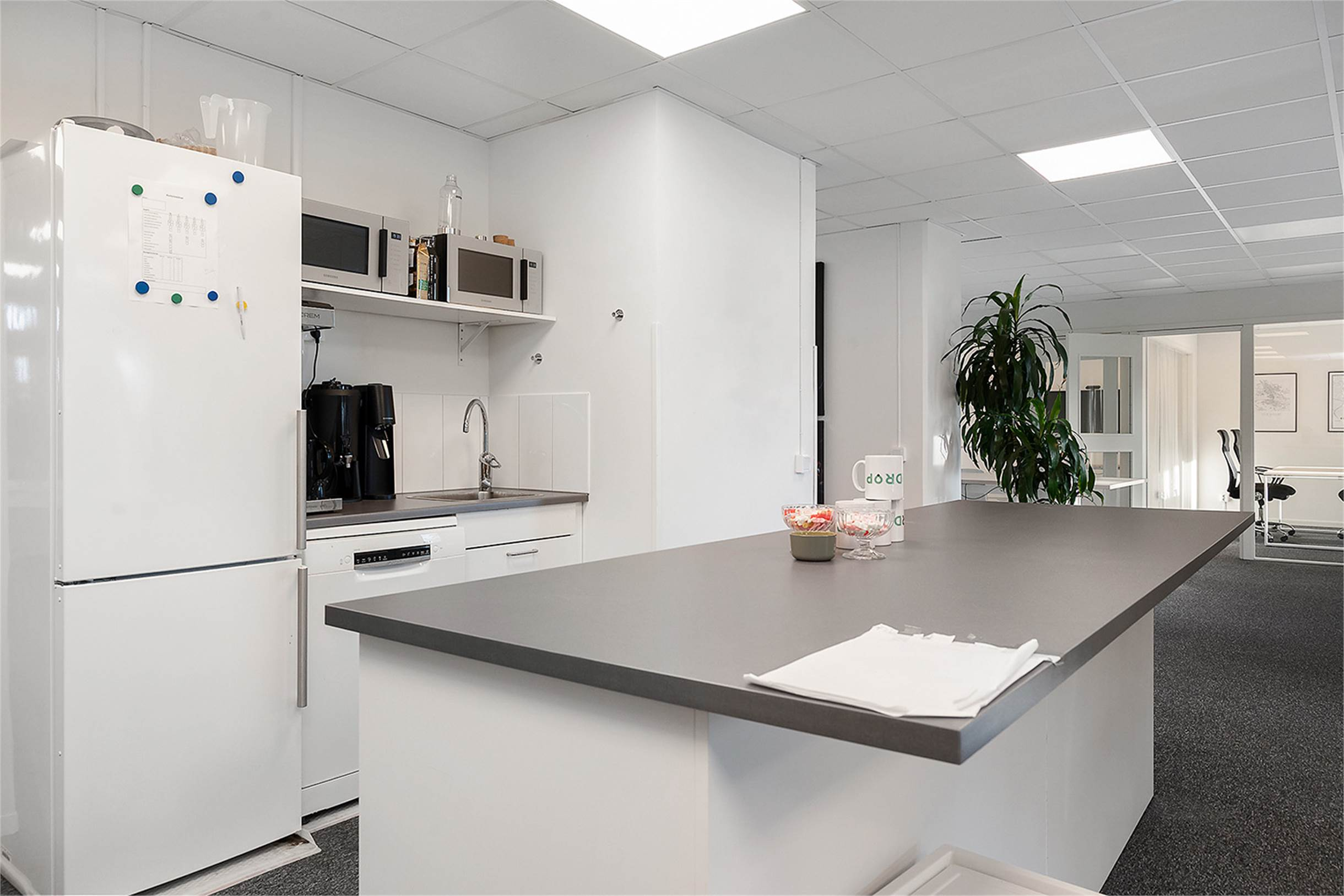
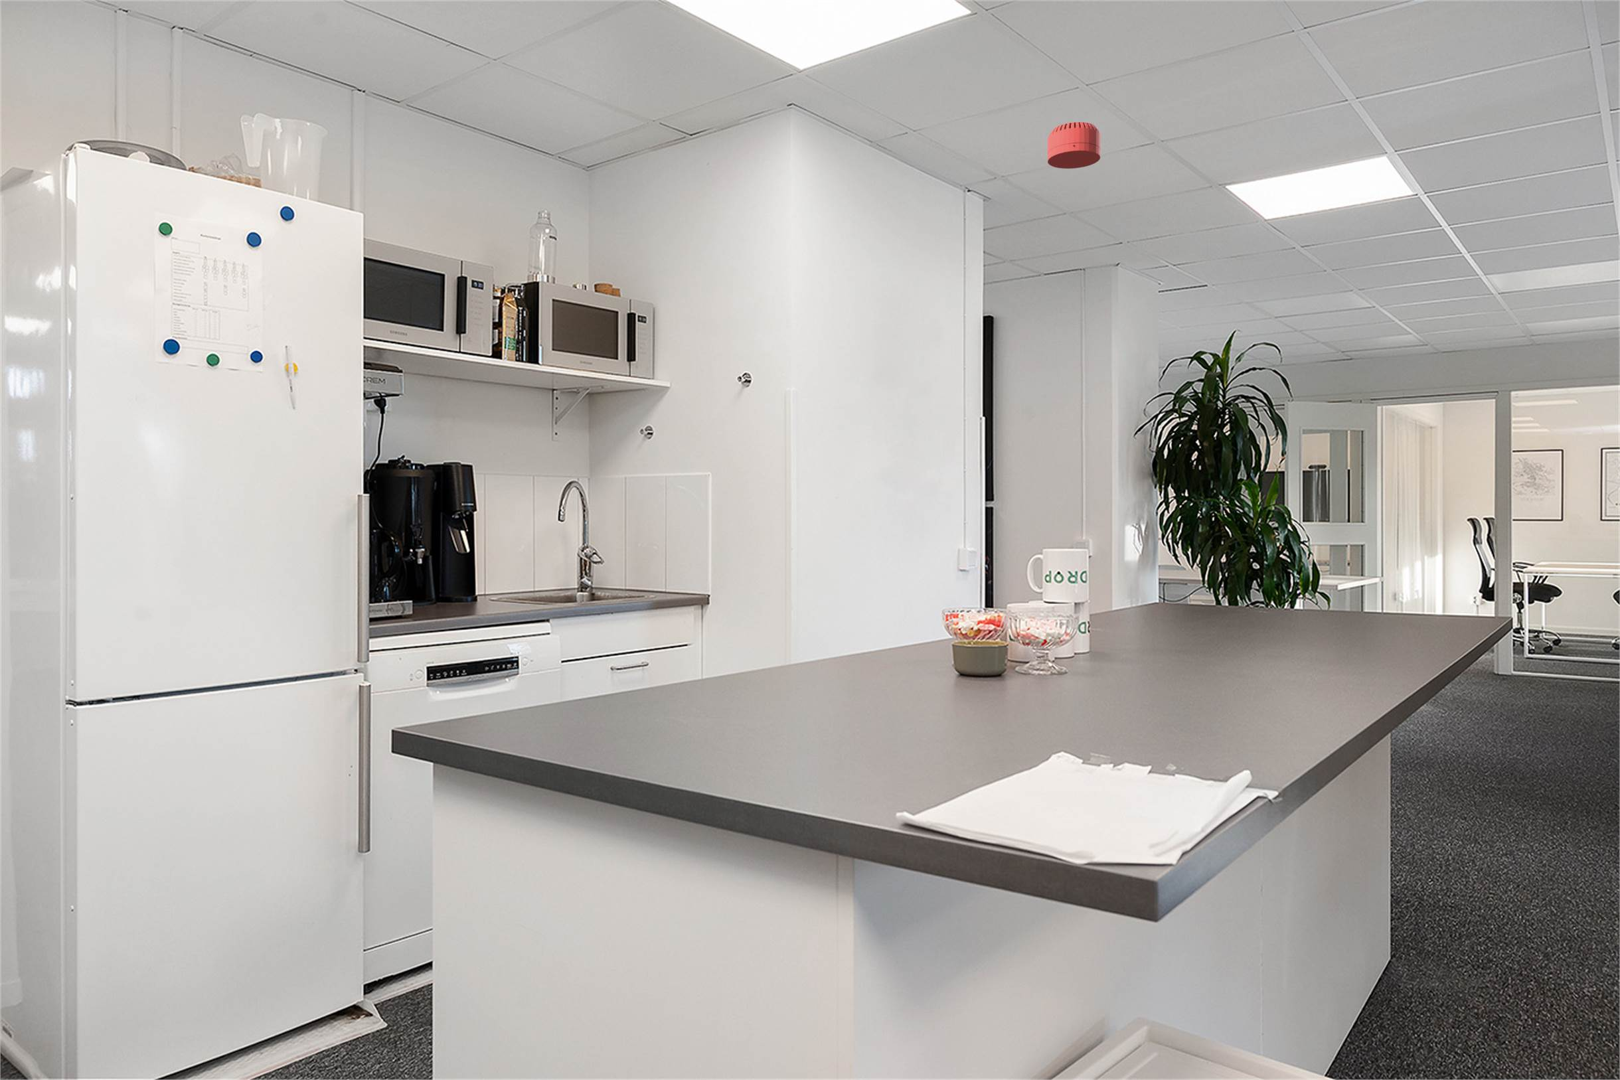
+ smoke detector (1074, 145)
